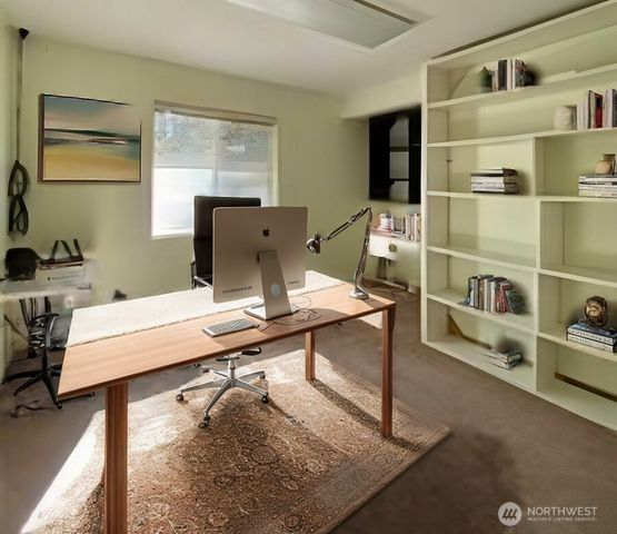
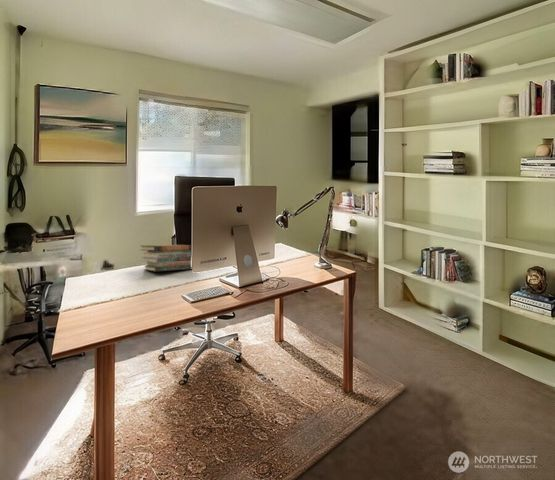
+ book stack (169, 257)
